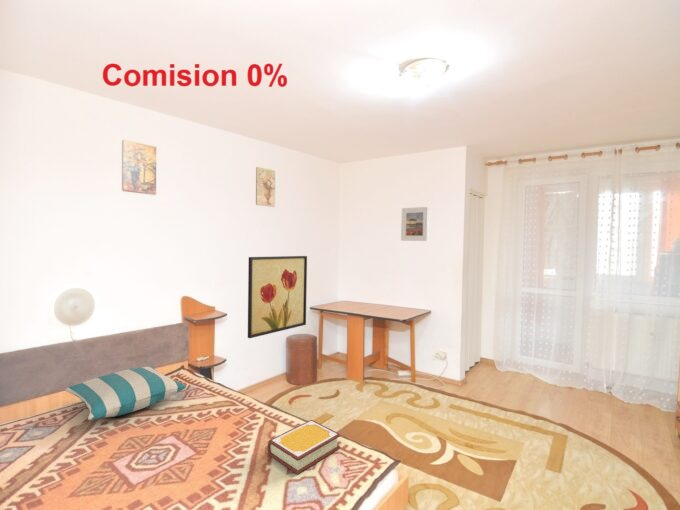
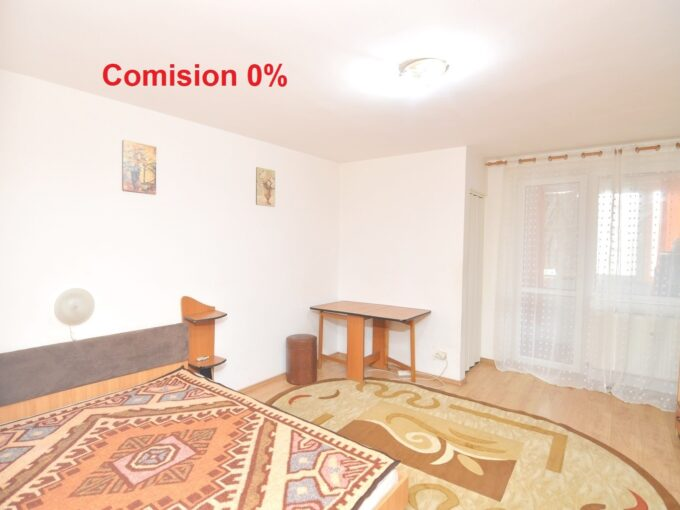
- wall art (279, 293)
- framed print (414, 224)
- pillow (126, 389)
- book (304, 444)
